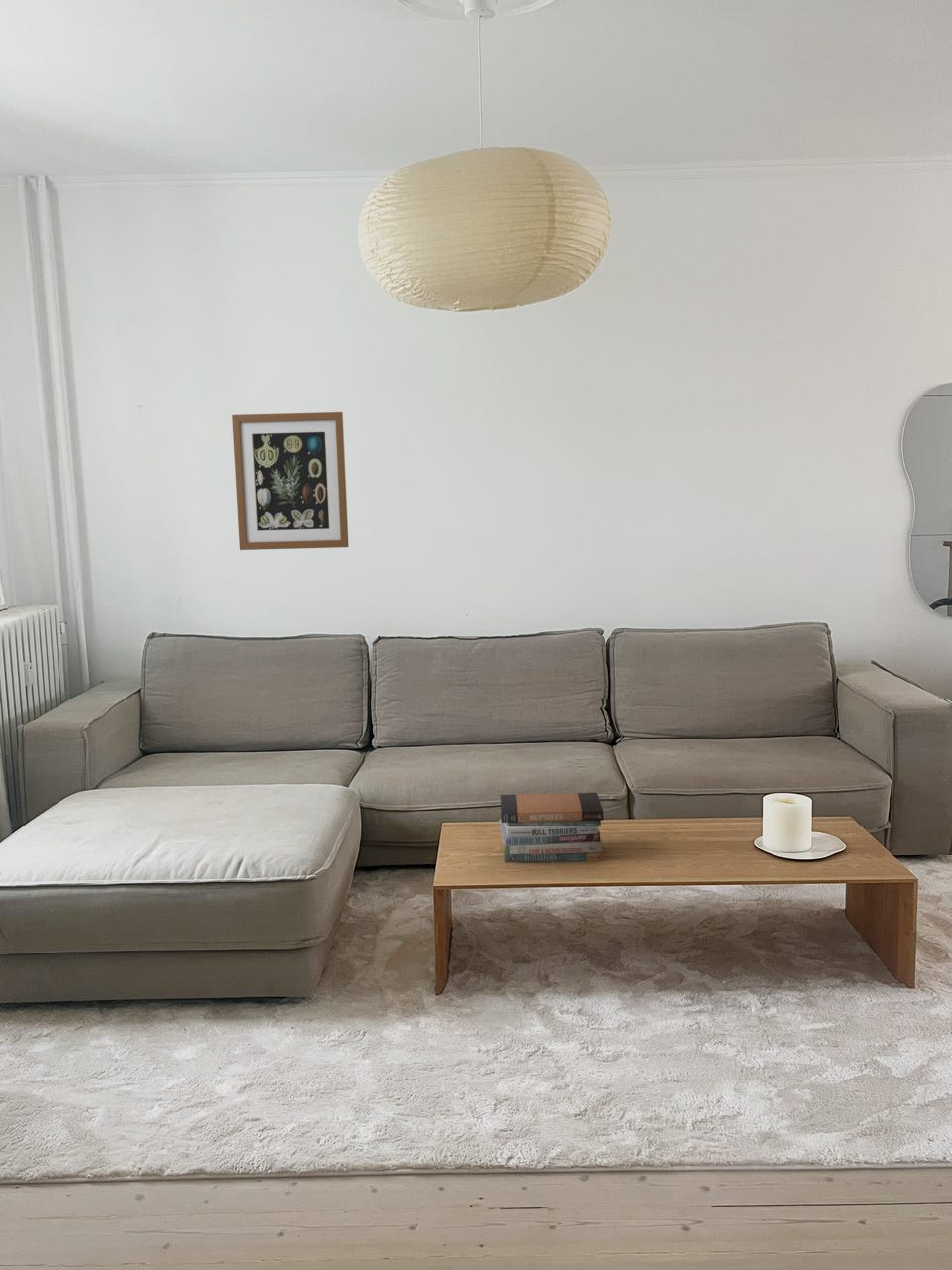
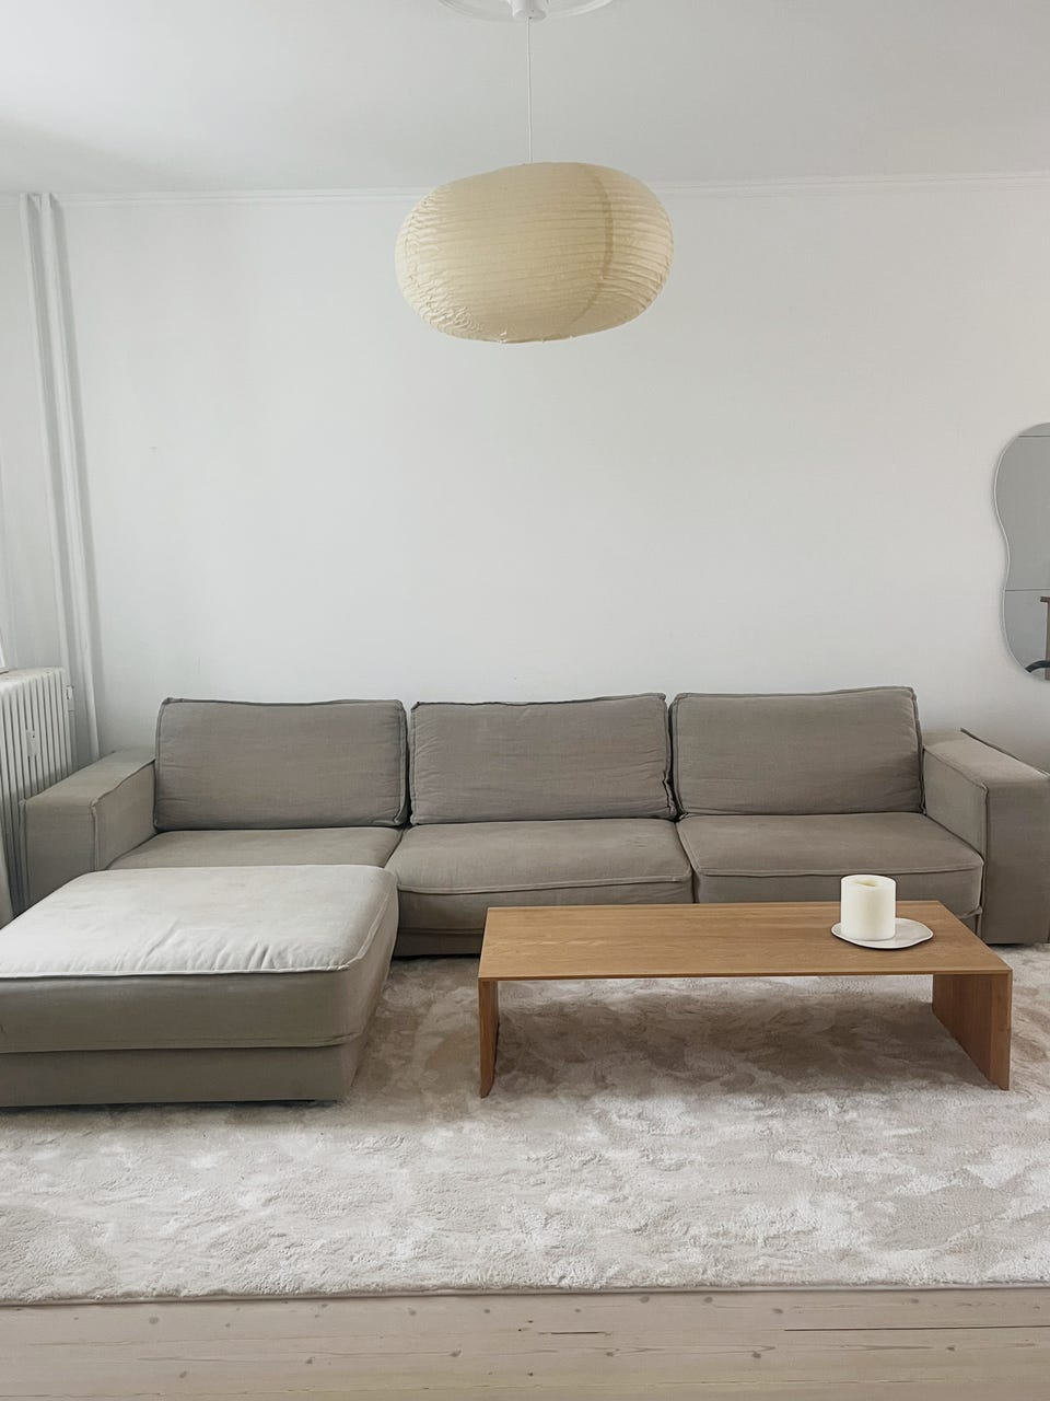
- wall art (291, 481)
- book stack (550, 826)
